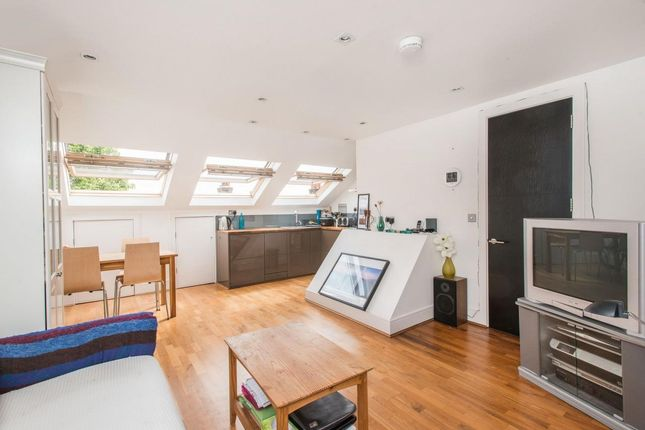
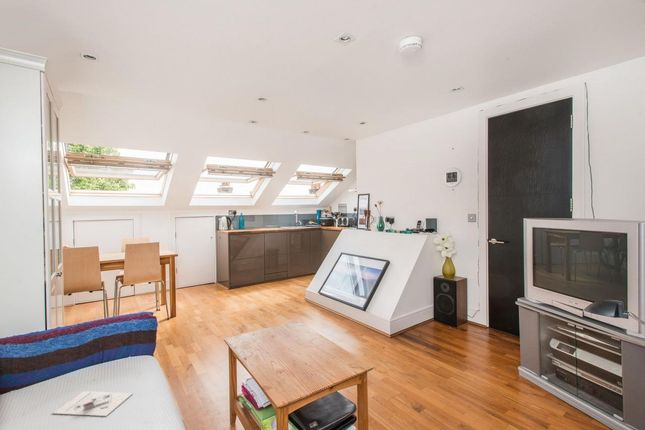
+ architectural model (94, 400)
